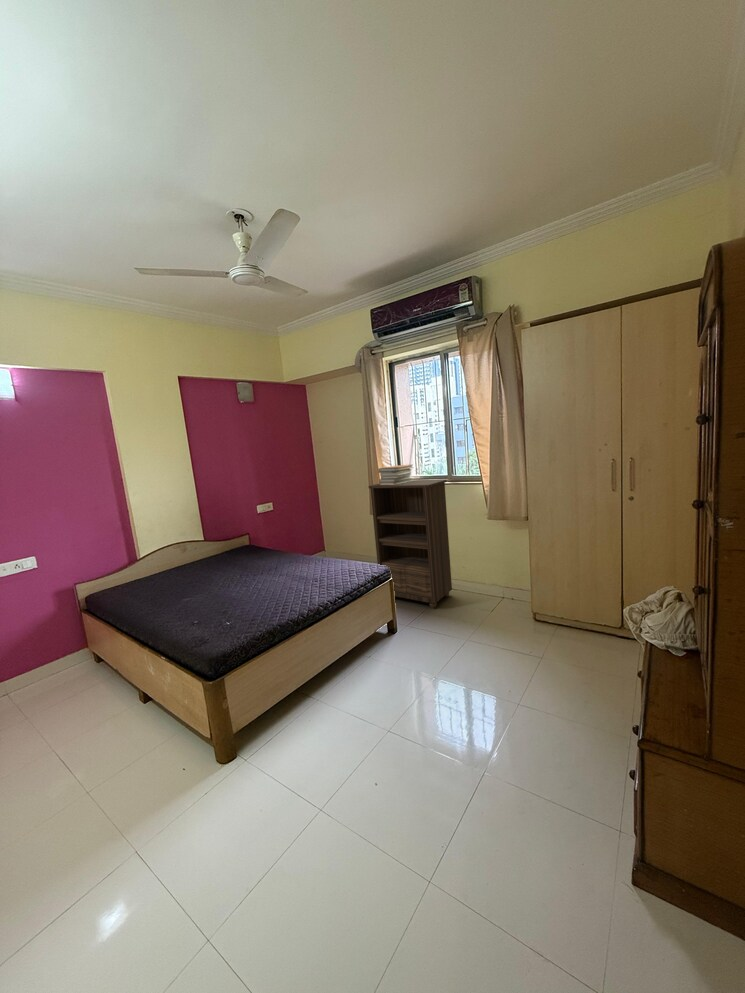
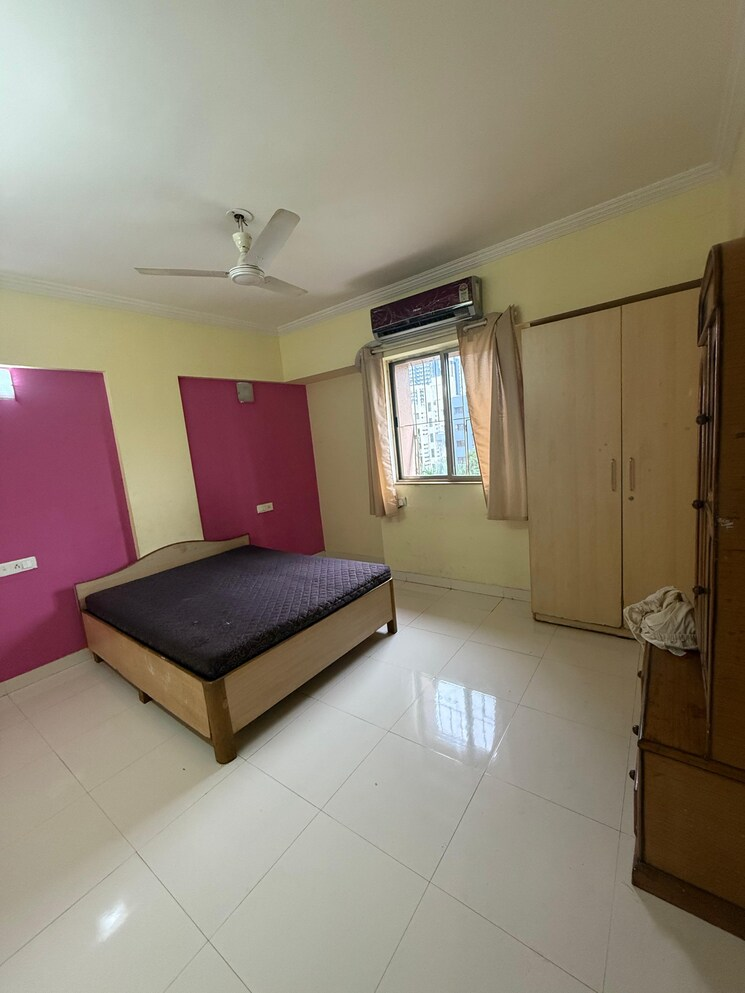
- book stack (396, 474)
- bookshelf (411, 541)
